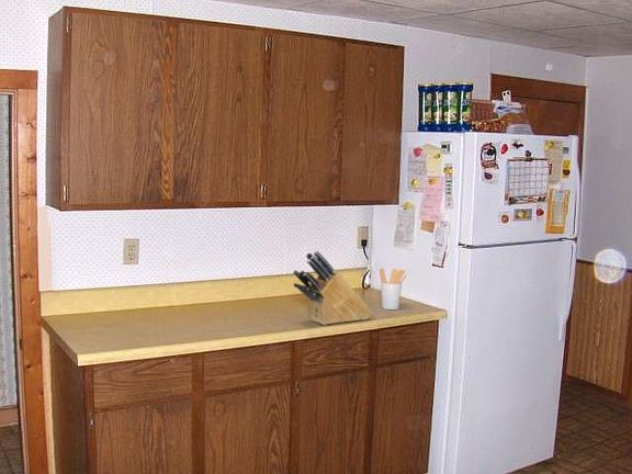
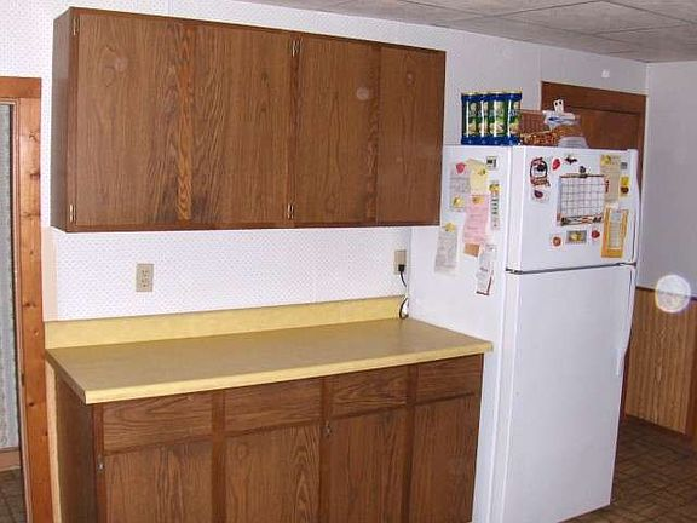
- knife block (332, 284)
- utensil holder (393, 287)
